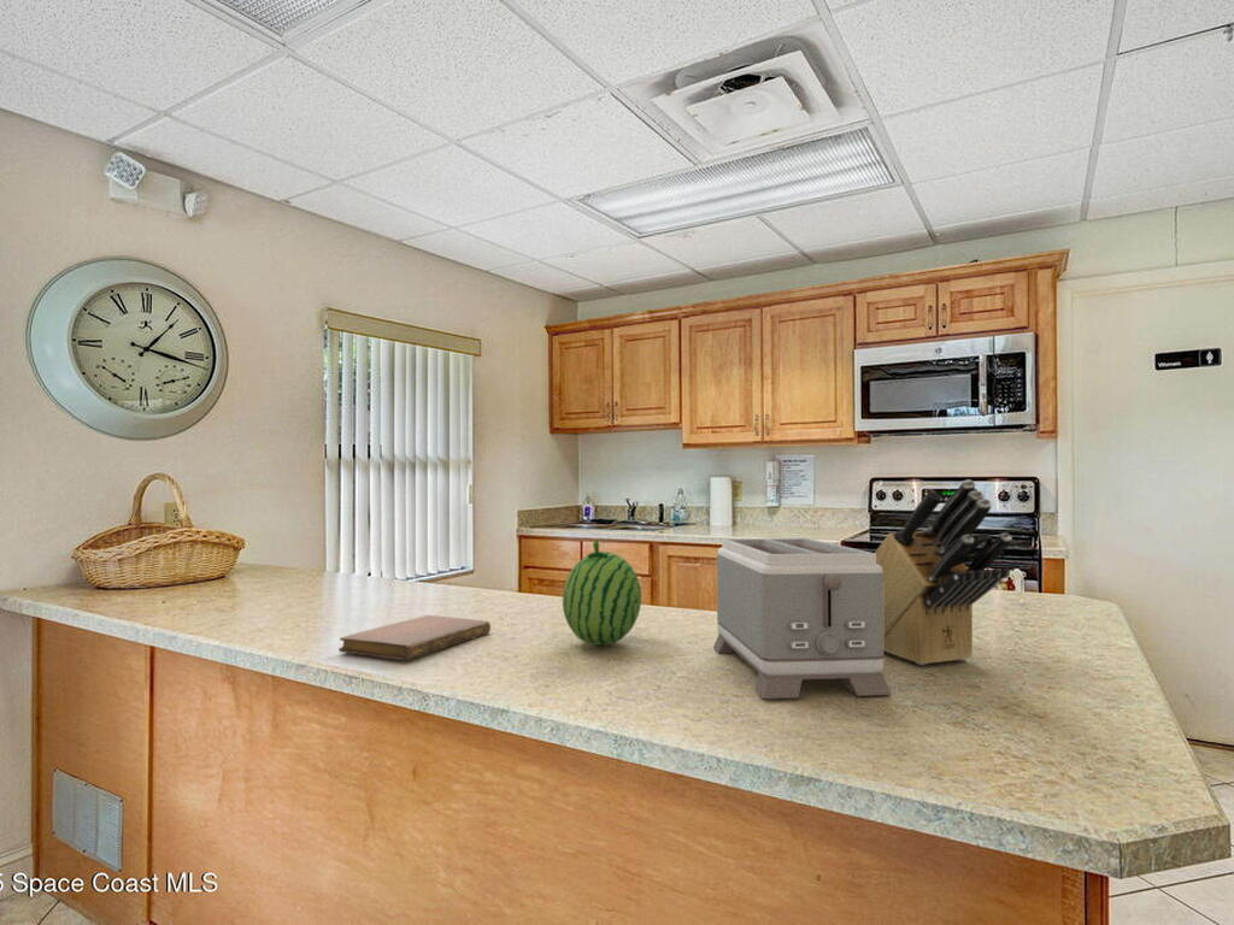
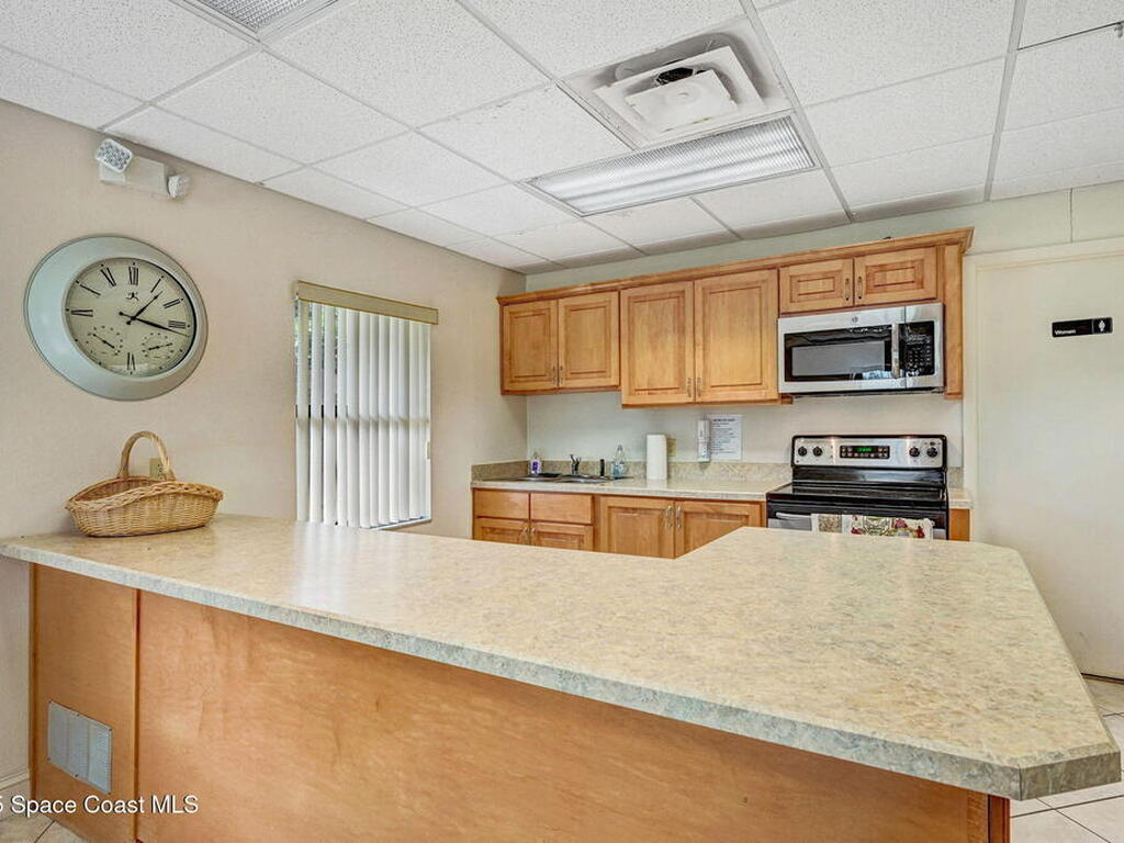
- fruit (601, 590)
- toaster (794, 608)
- knife block (910, 566)
- notebook (418, 635)
